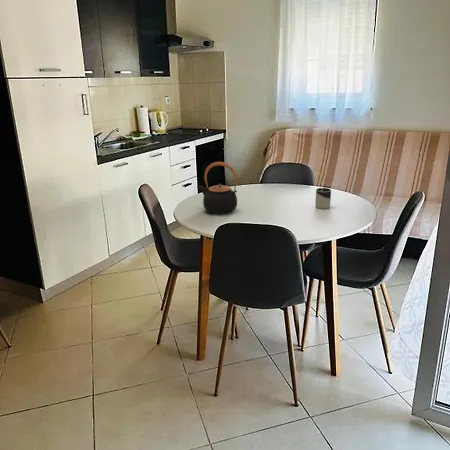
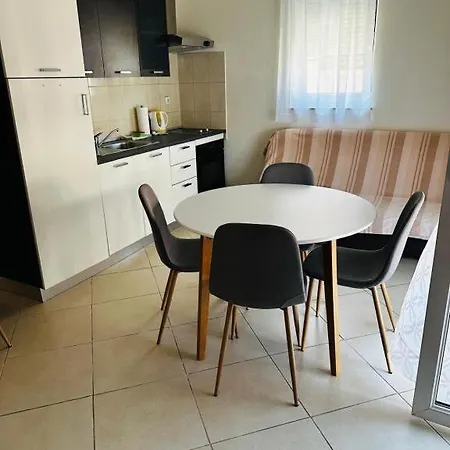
- cup (323, 197)
- teapot (216, 186)
